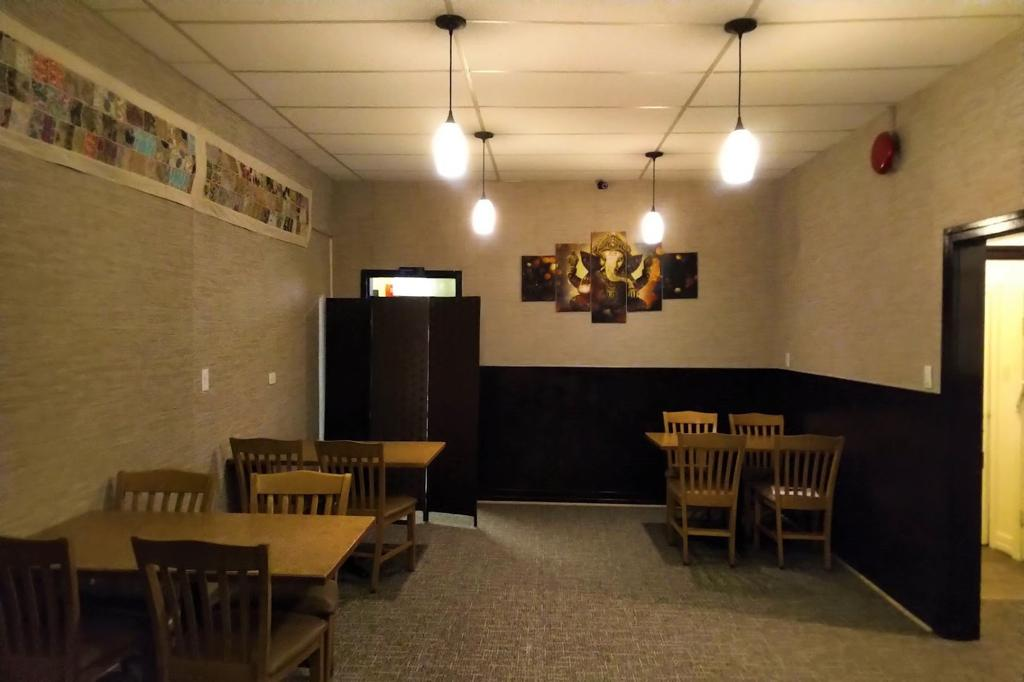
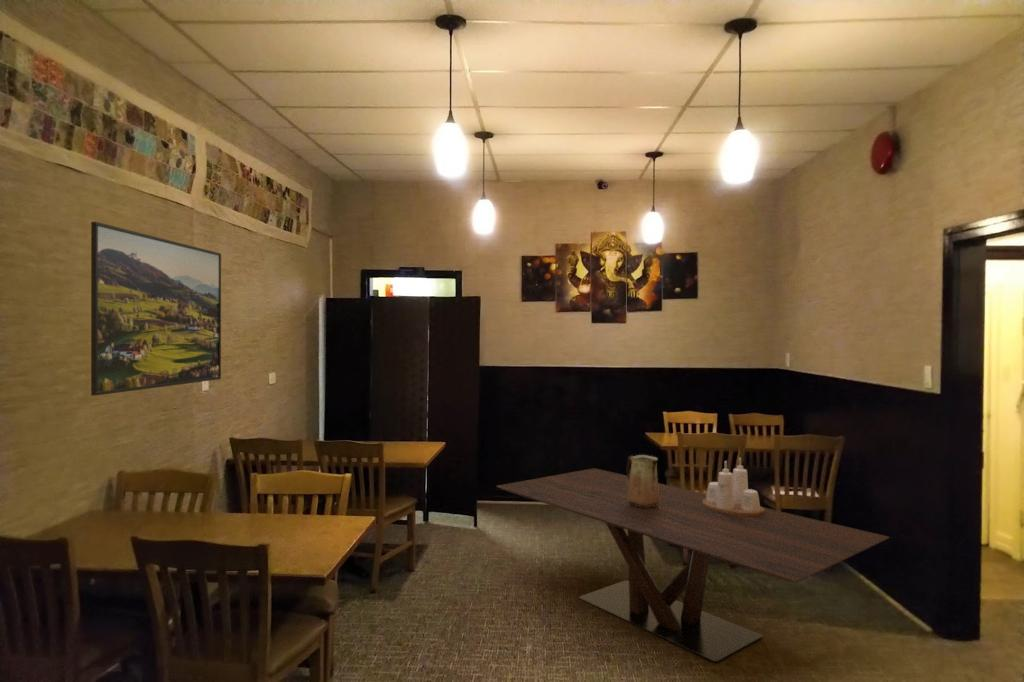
+ condiment set (732, 483)
+ dining table (677, 574)
+ vase (641, 480)
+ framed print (166, 313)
